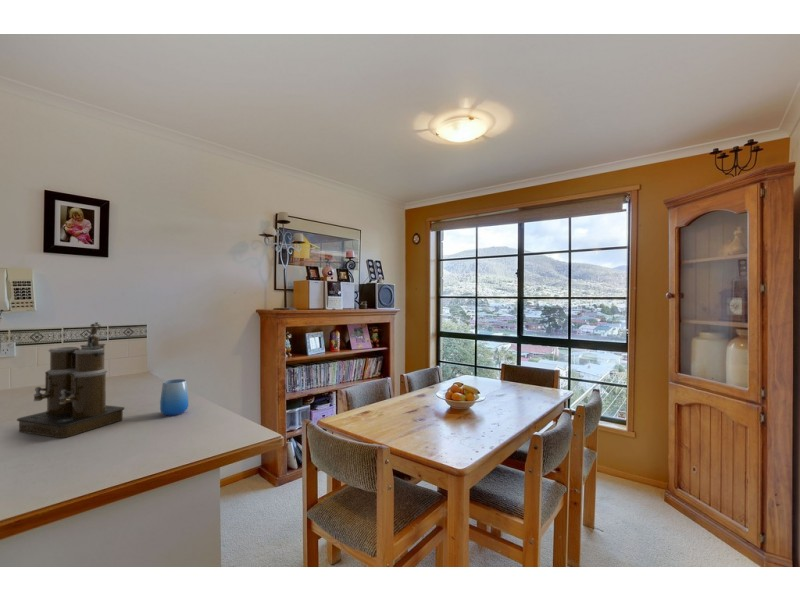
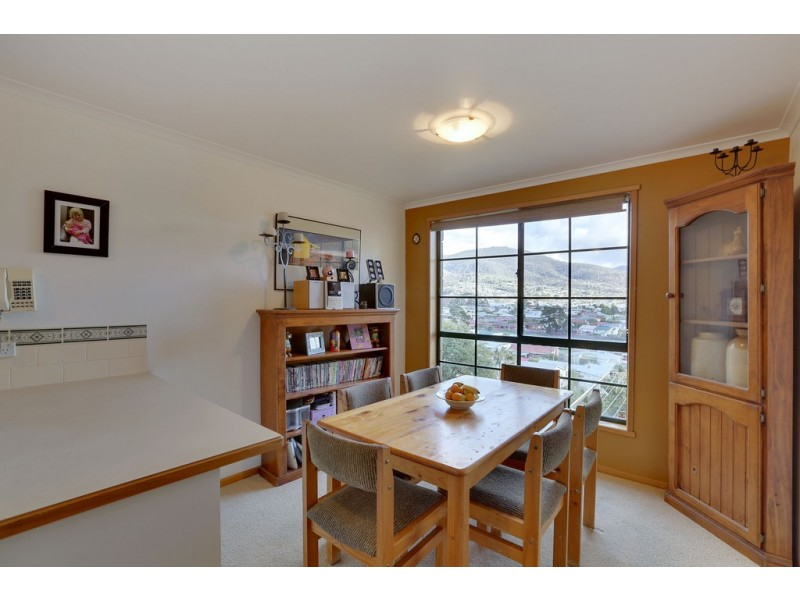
- cup (174, 397)
- coffee maker (73, 373)
